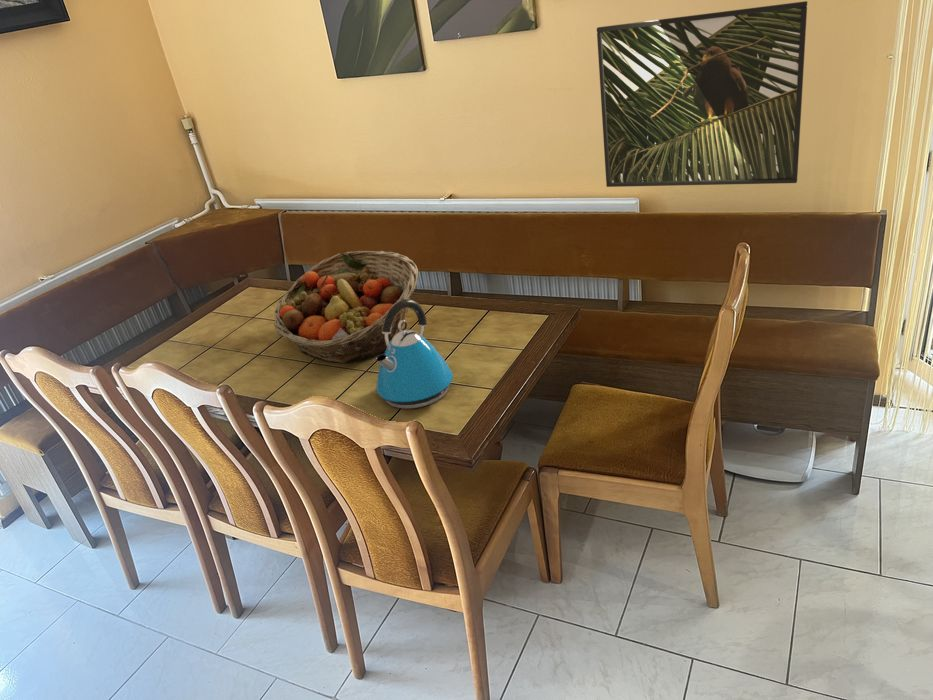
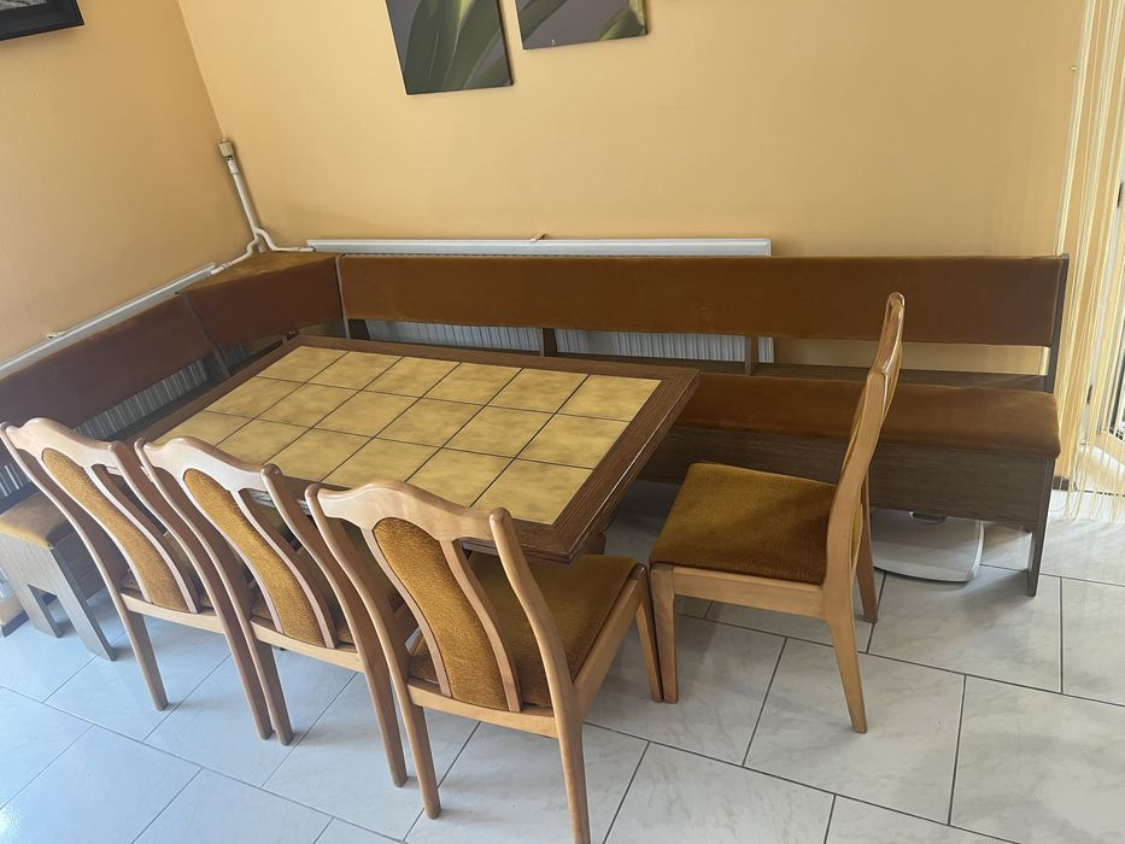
- kettle (409, 346)
- fruit basket (347, 305)
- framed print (696, 104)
